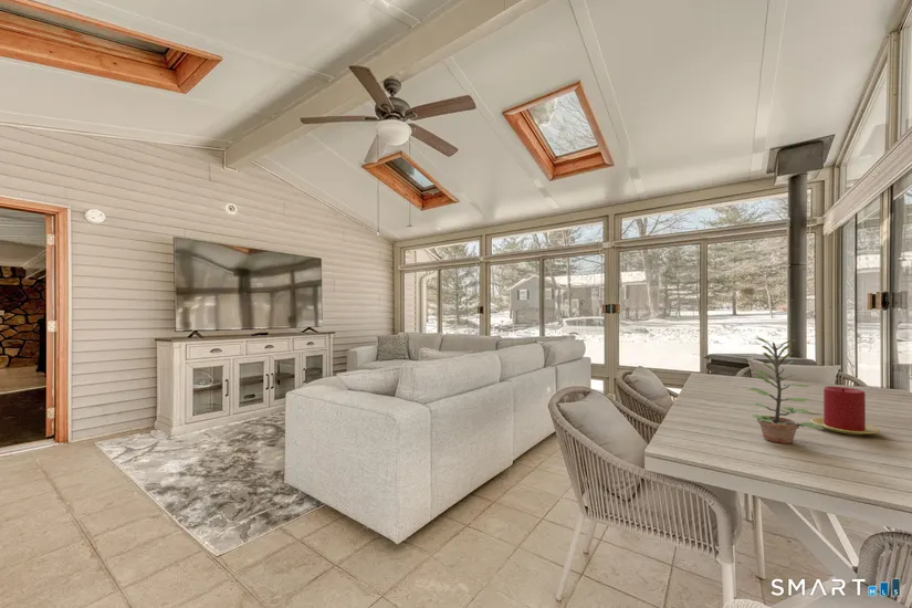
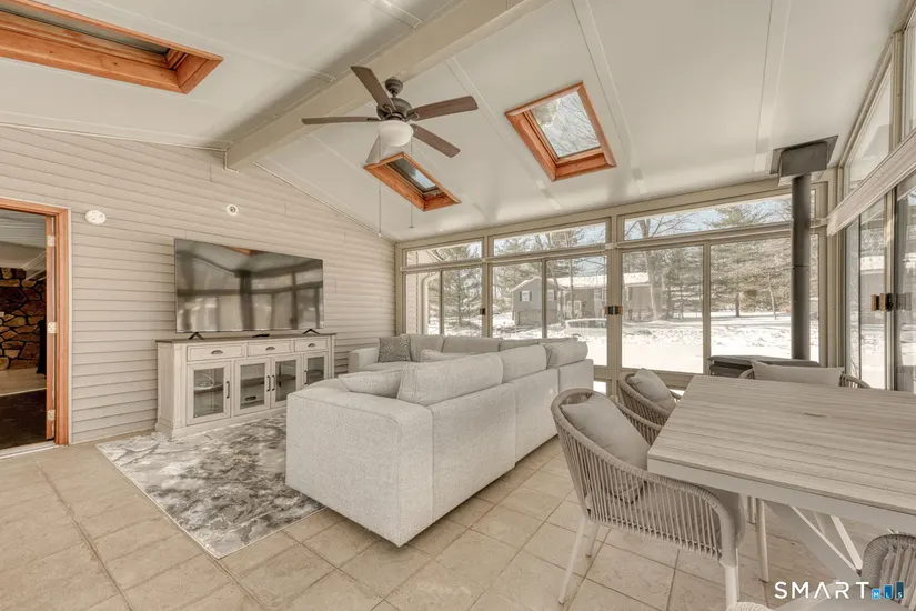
- candle (843, 409)
- plant (782, 389)
